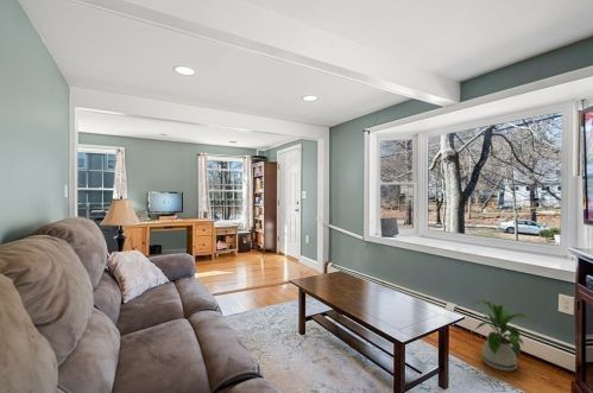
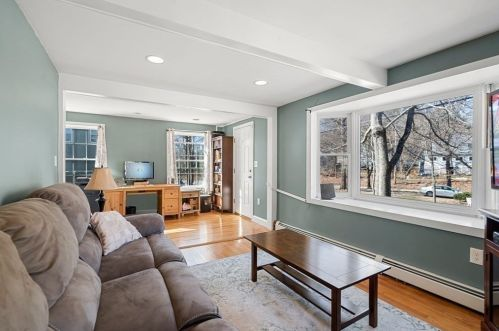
- house plant (504, 330)
